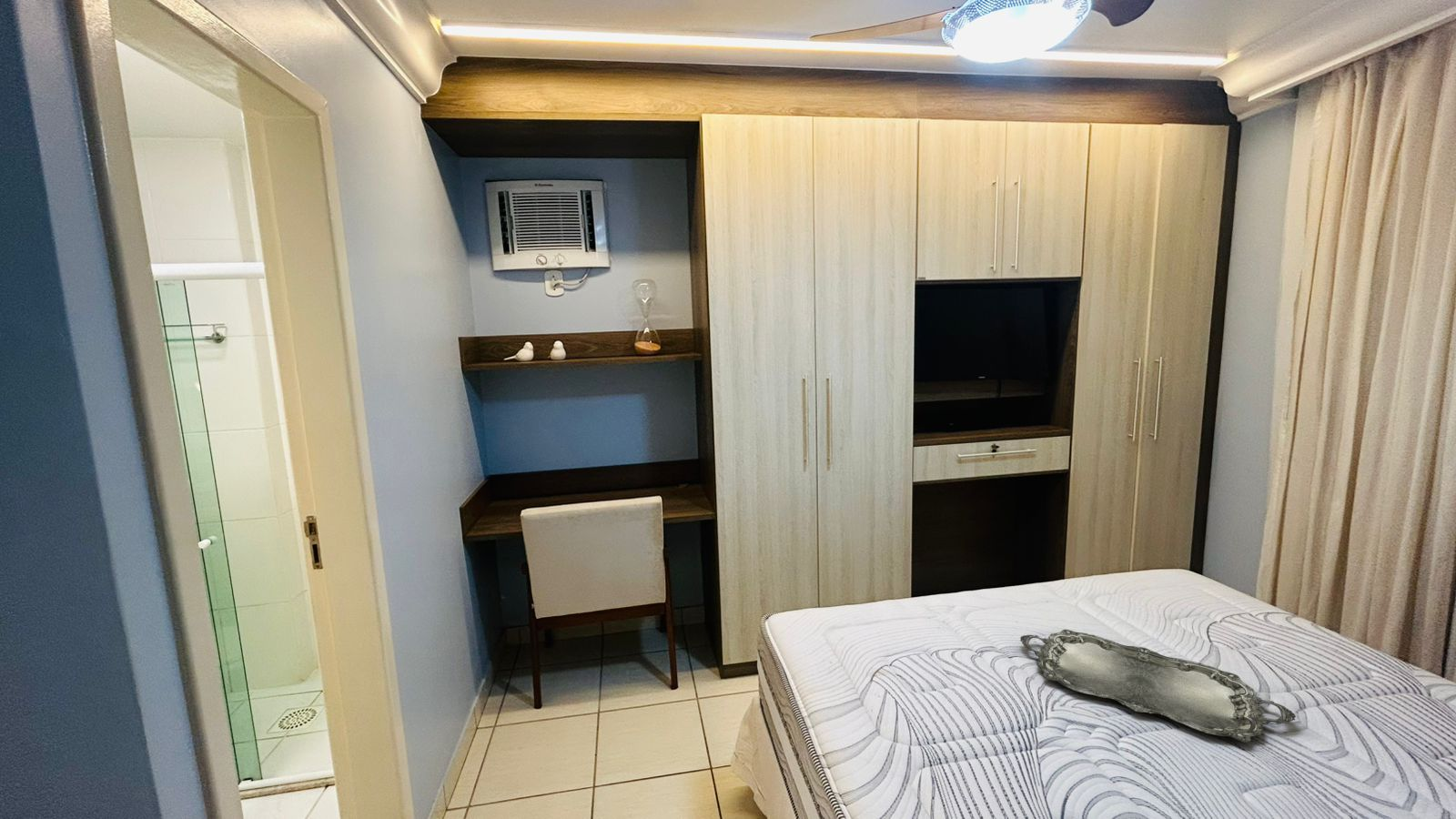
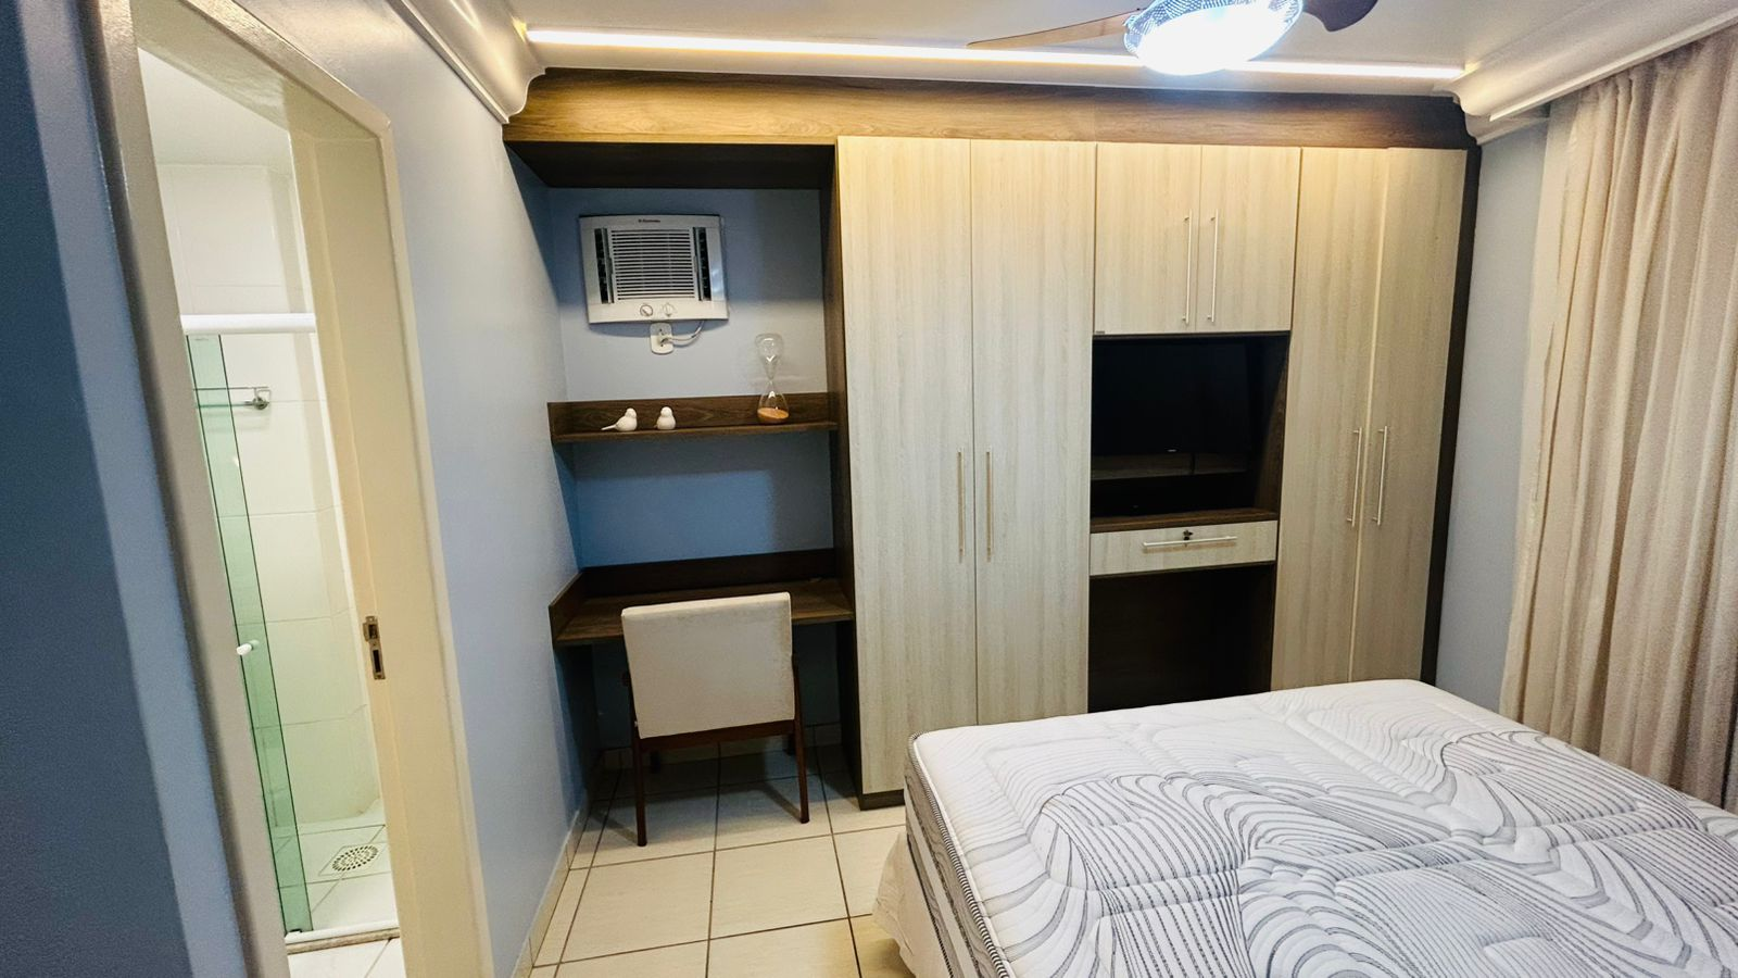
- serving tray (1140, 677)
